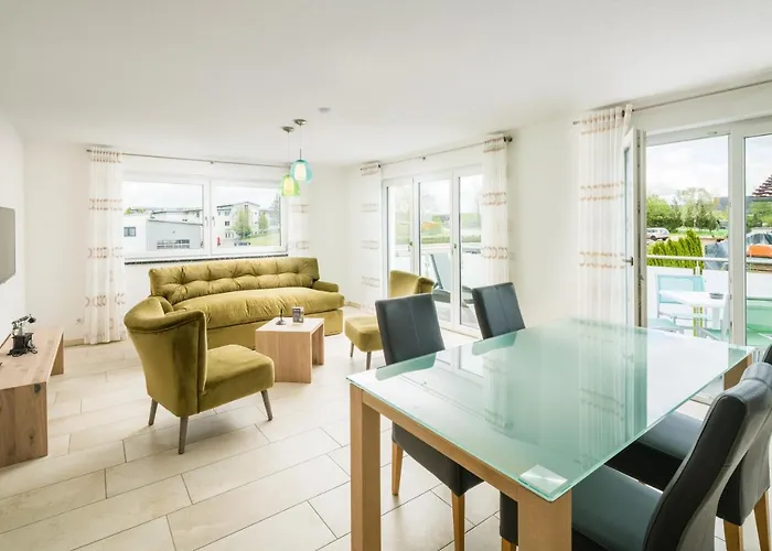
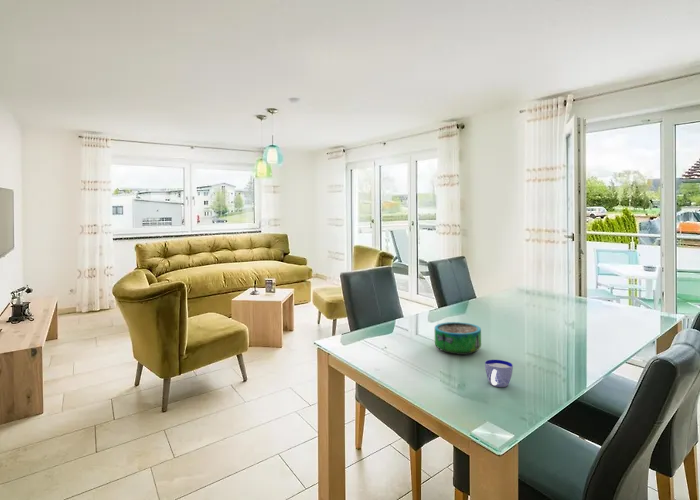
+ decorative bowl (457, 337)
+ cup (497, 375)
